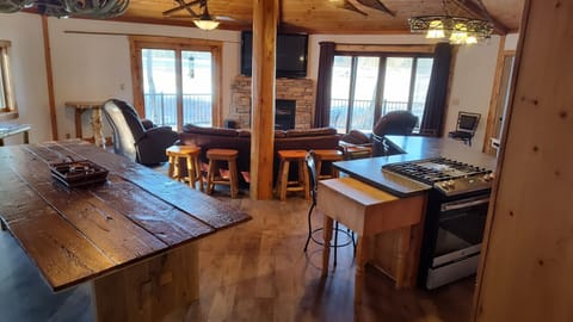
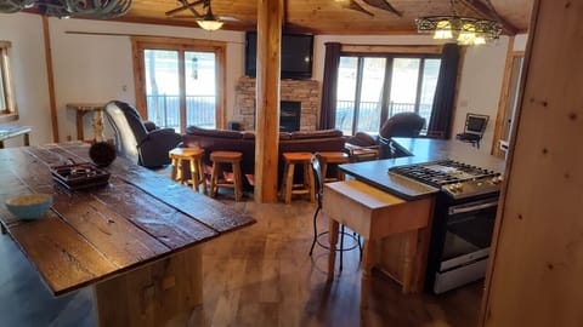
+ cereal bowl (29, 208)
+ decorative orb (102, 153)
